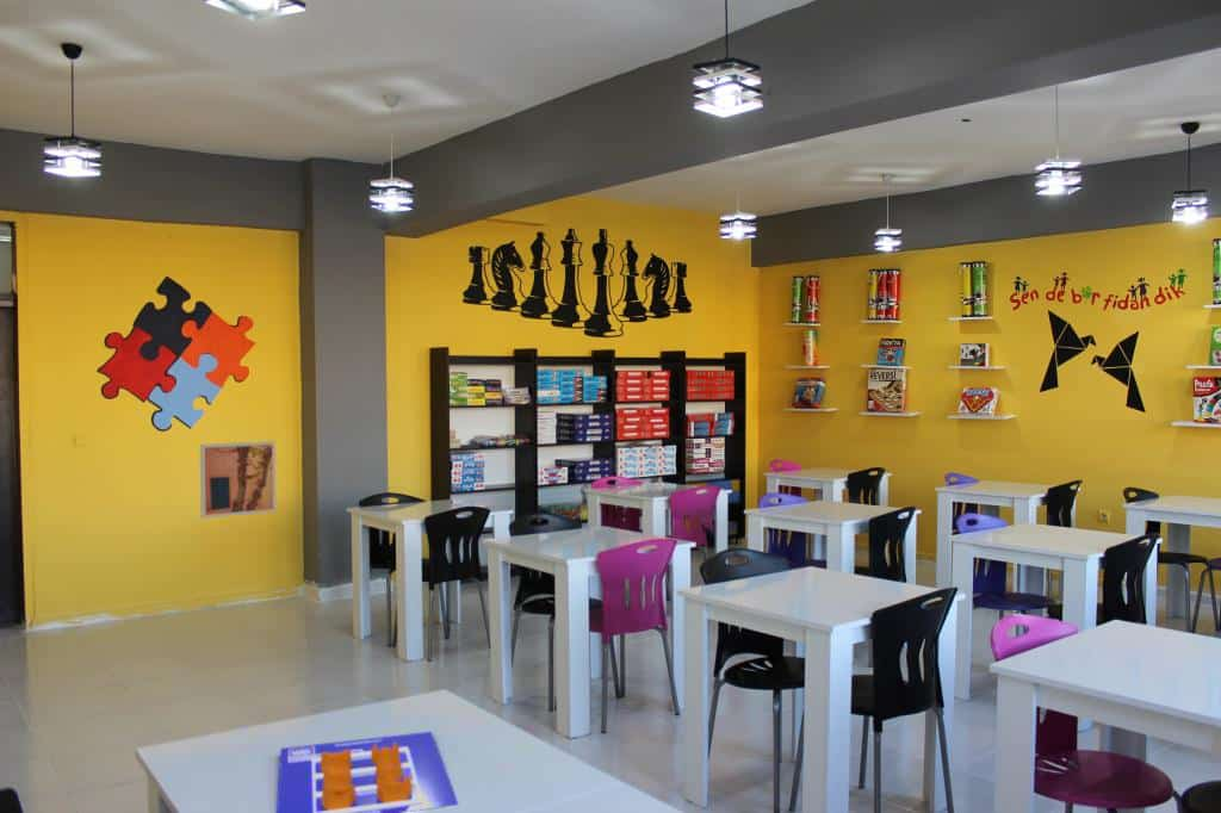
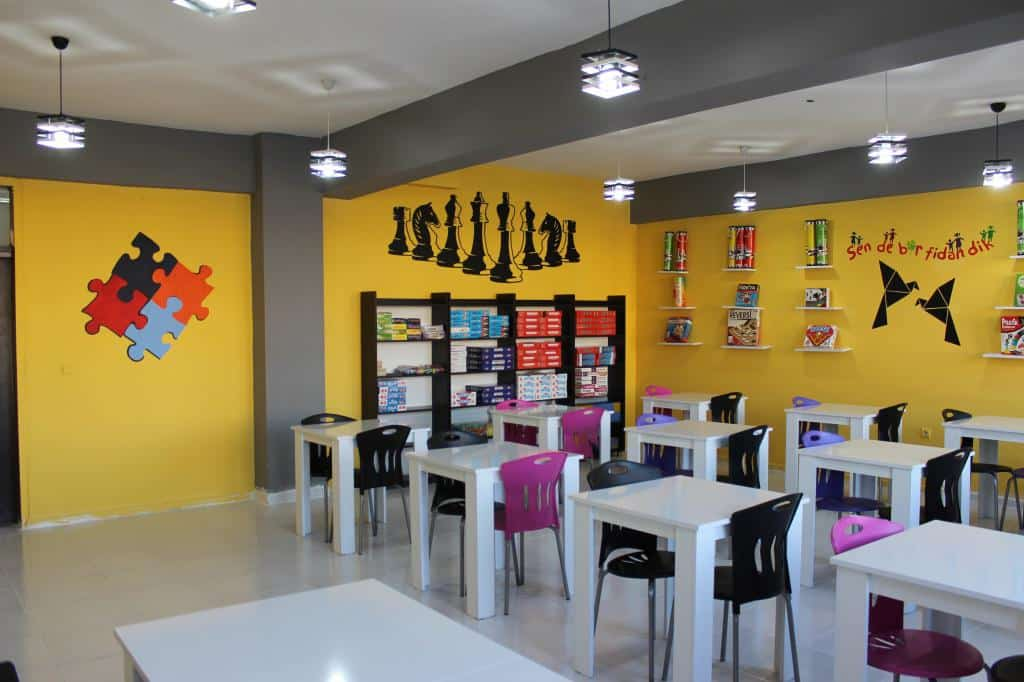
- wall art (238, 478)
- poster (362, 765)
